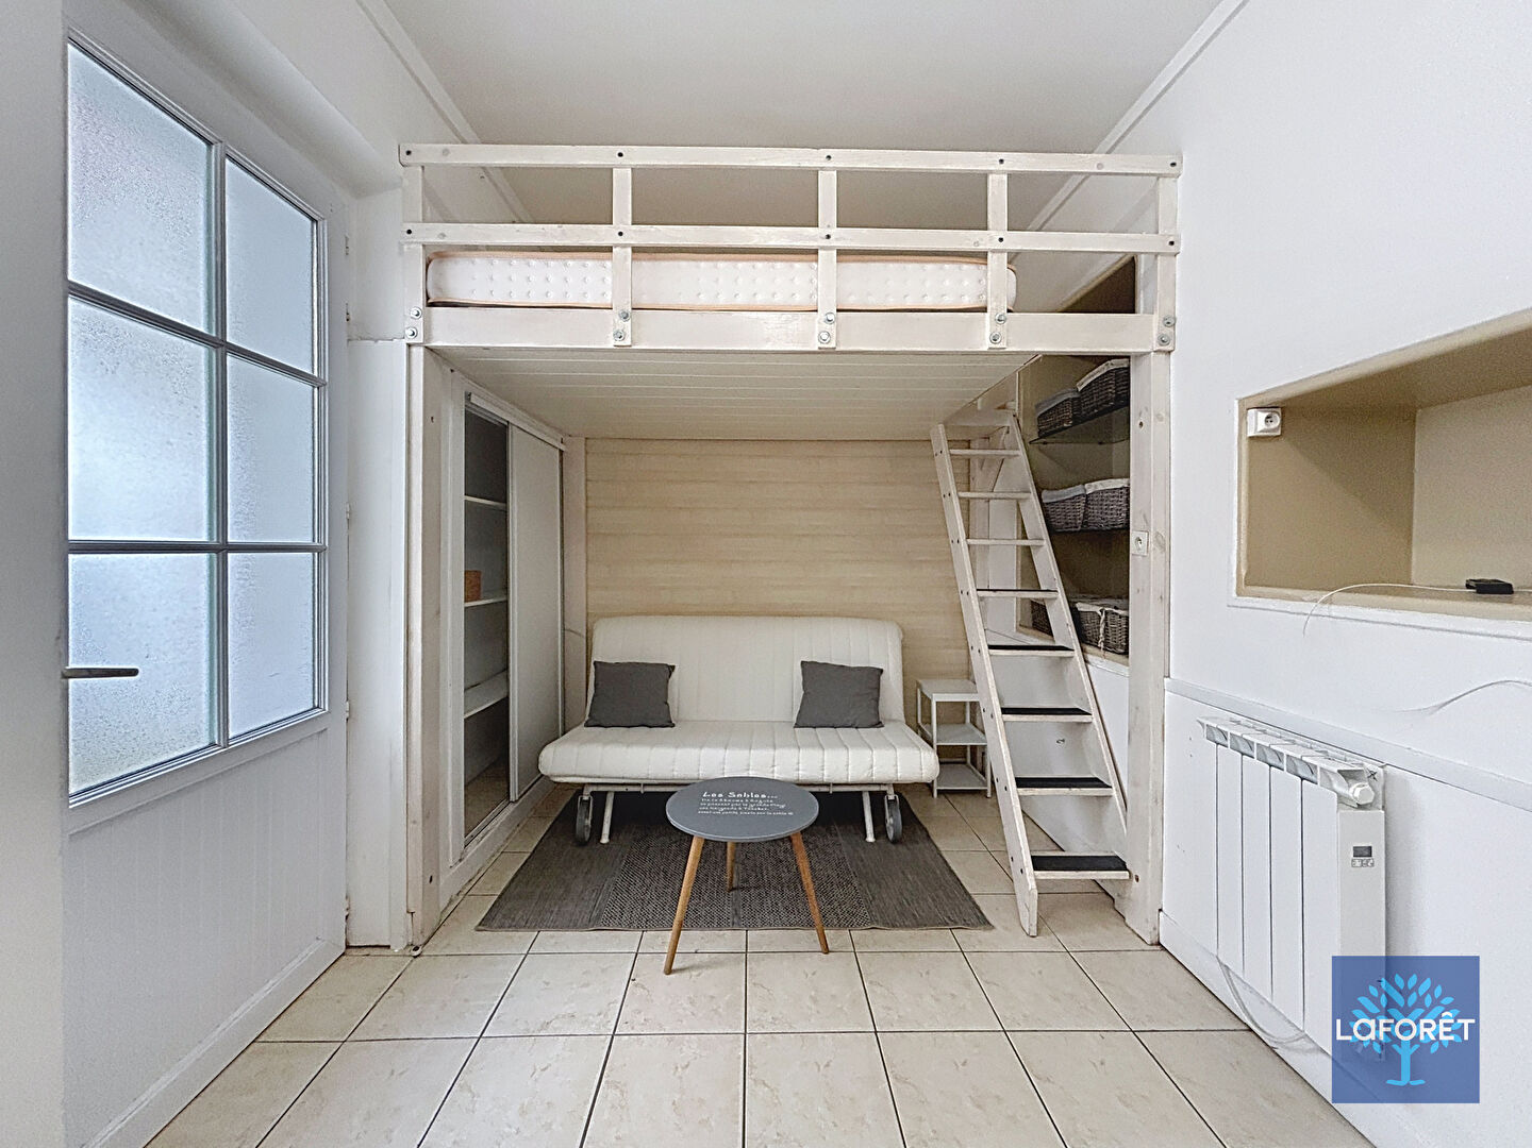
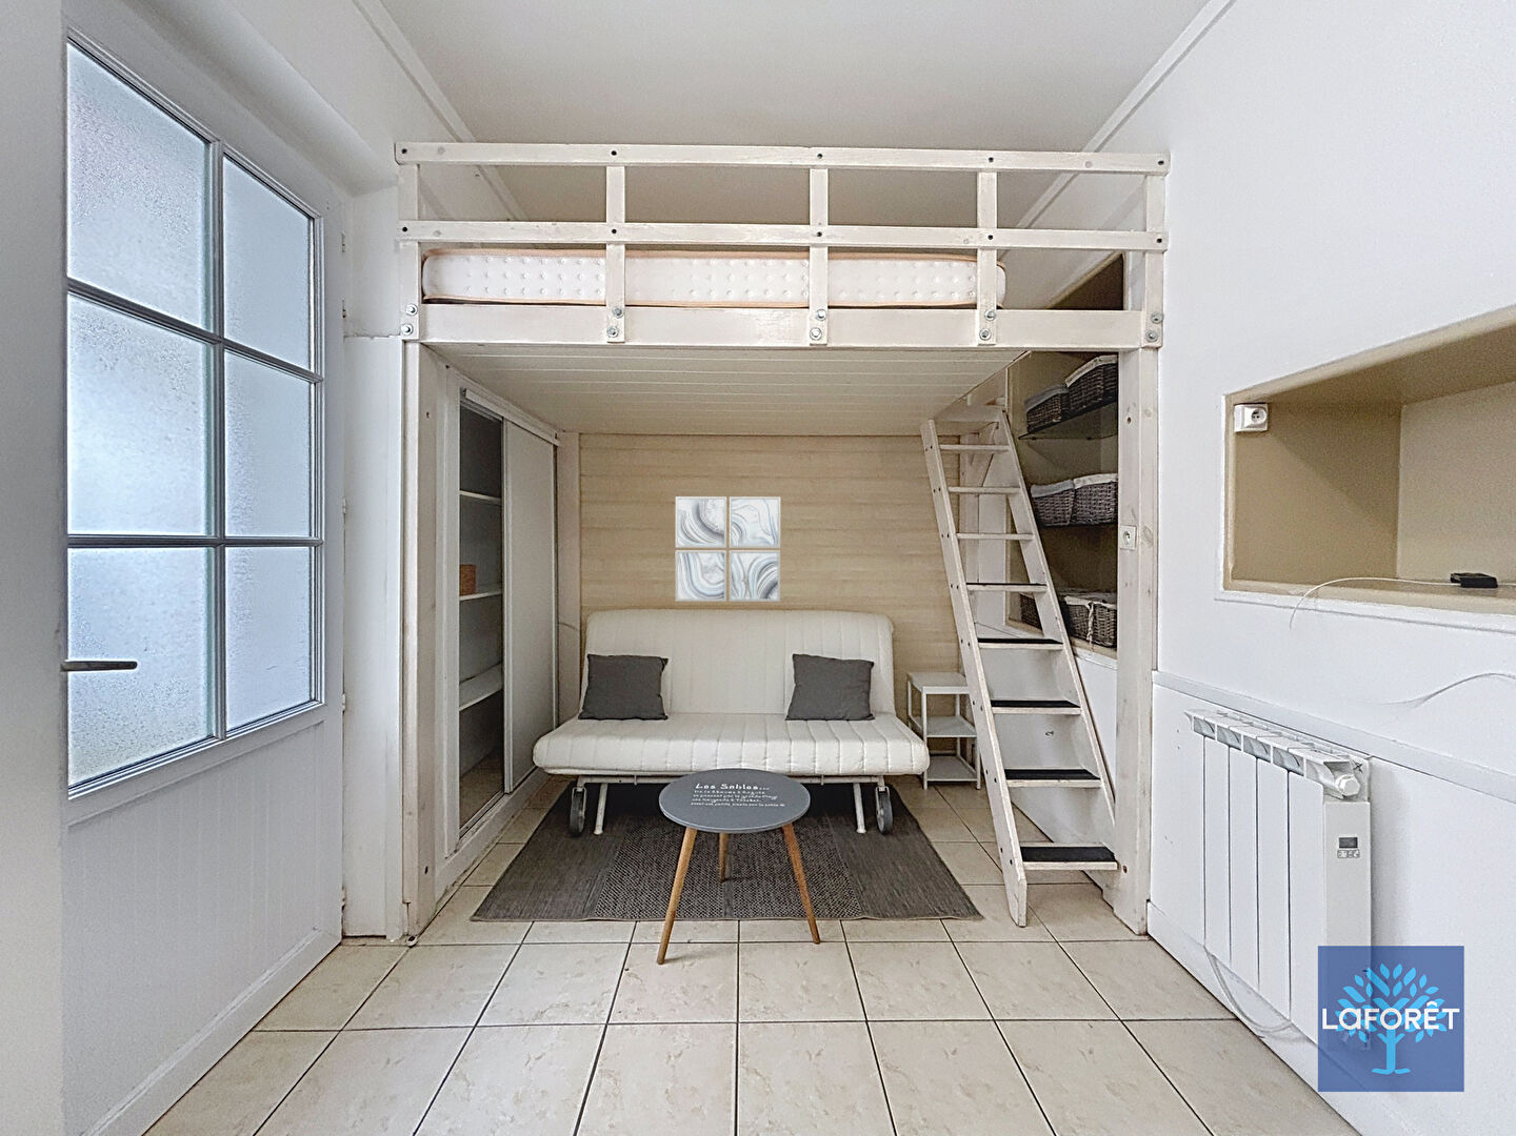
+ wall art (726, 550)
